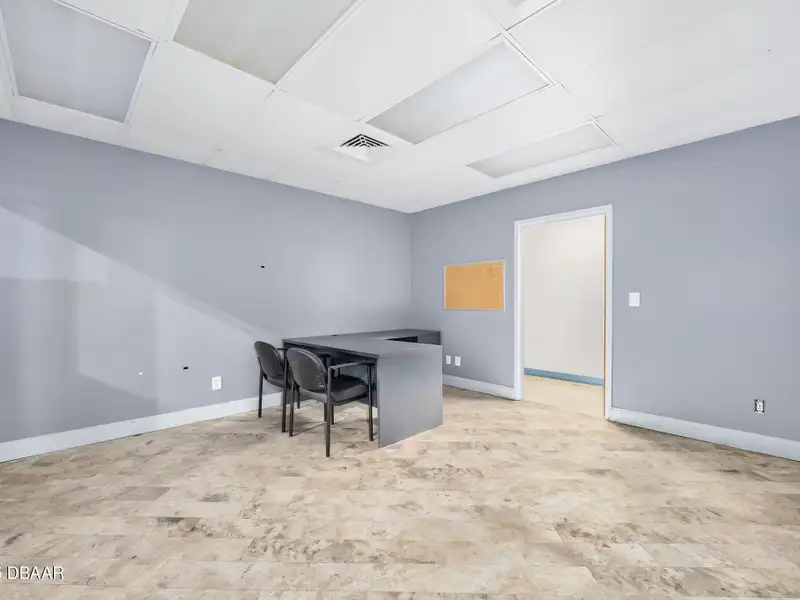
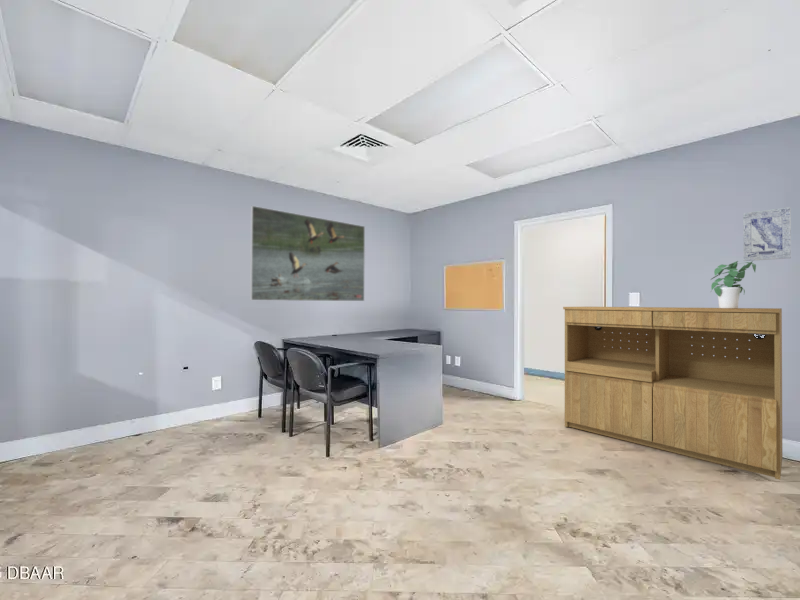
+ bookcase (661, 373)
+ wall art (766, 235)
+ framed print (314, 259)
+ potted plant (731, 283)
